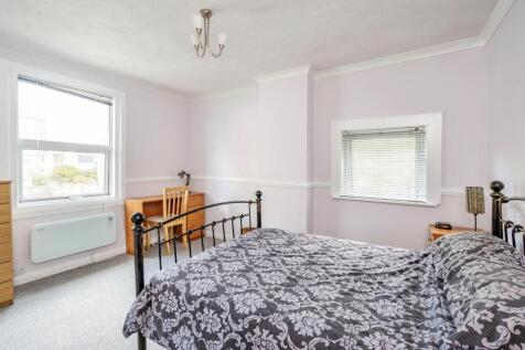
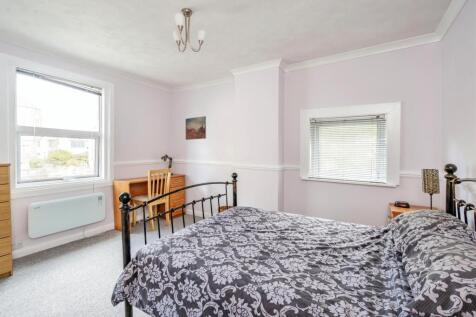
+ wall art (195, 128)
